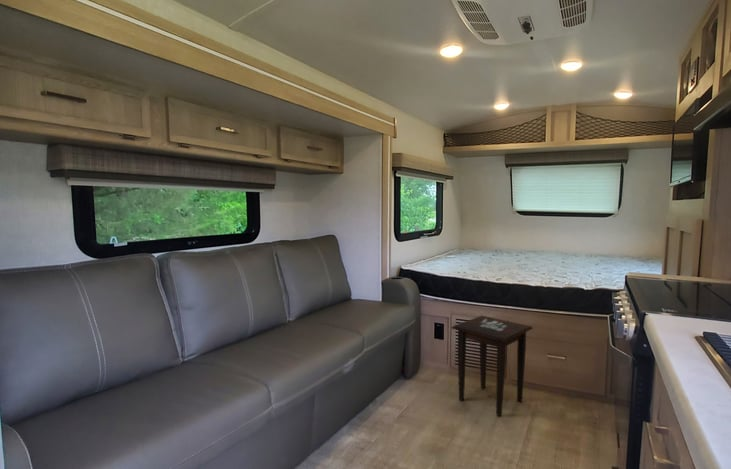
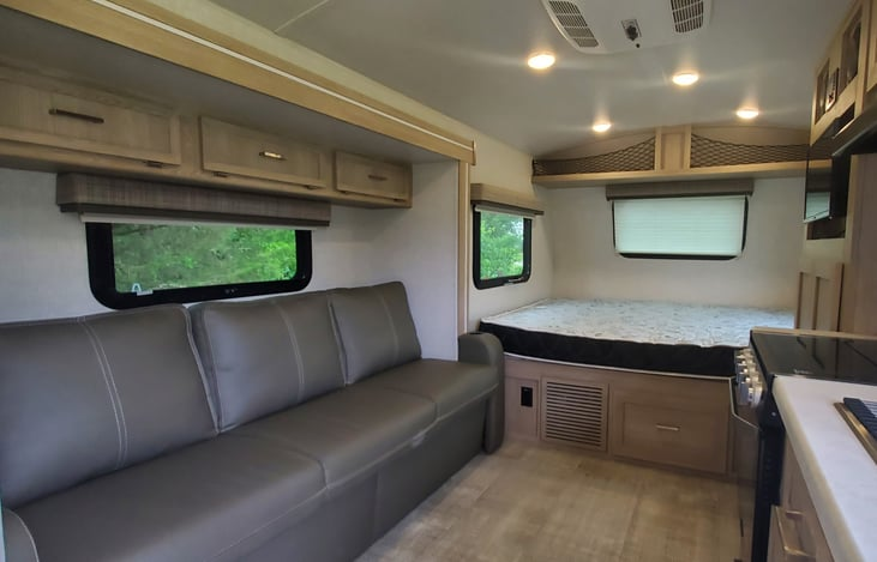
- side table (486, 359)
